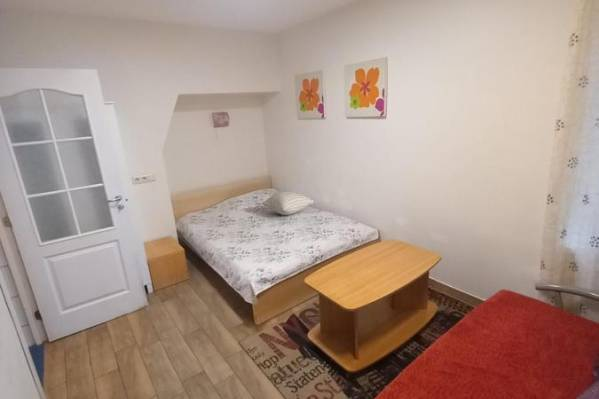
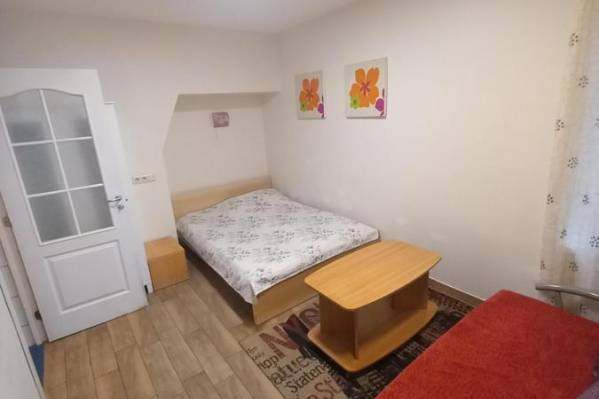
- pillow (287, 202)
